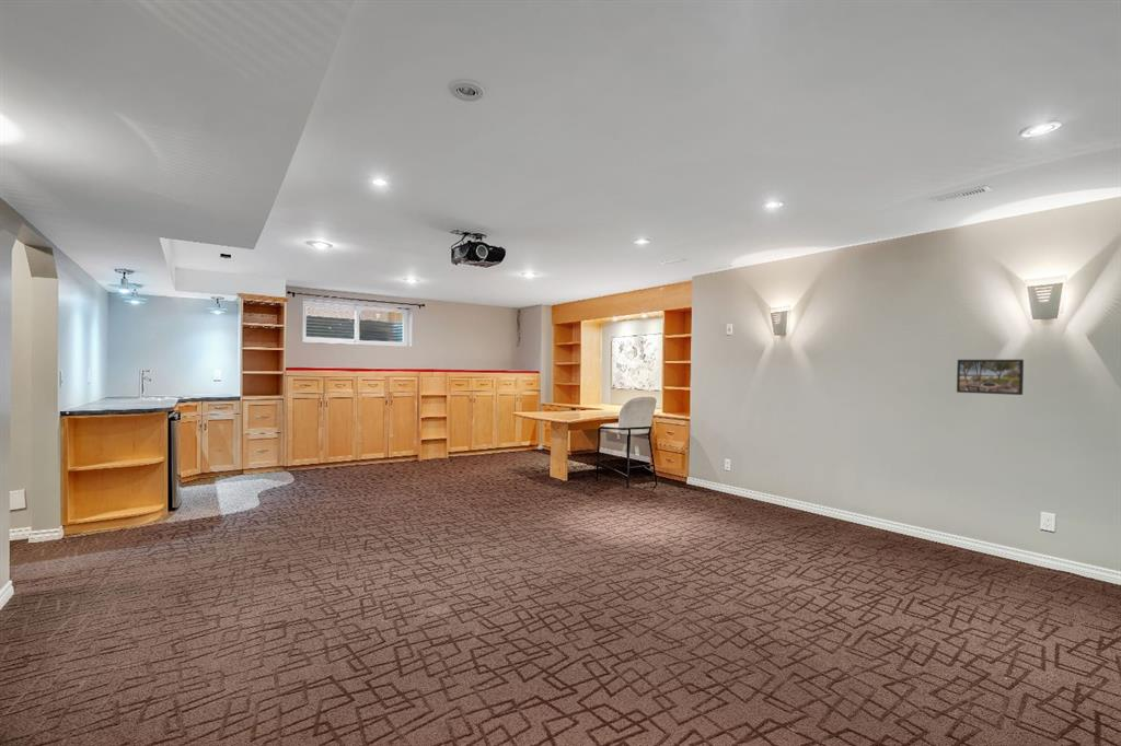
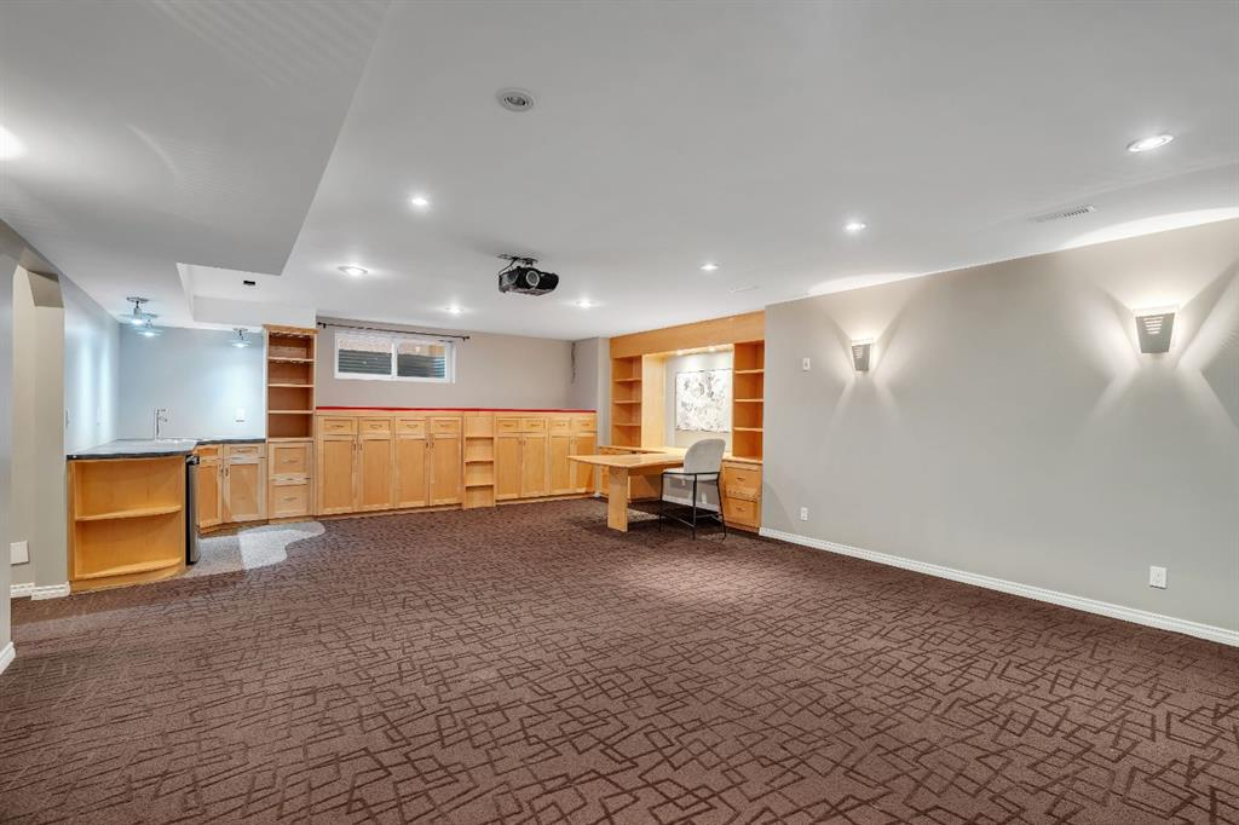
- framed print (989, 376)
